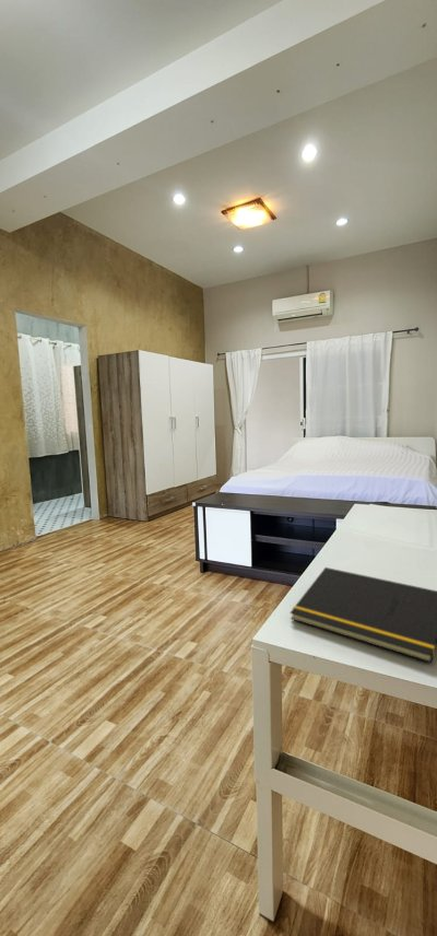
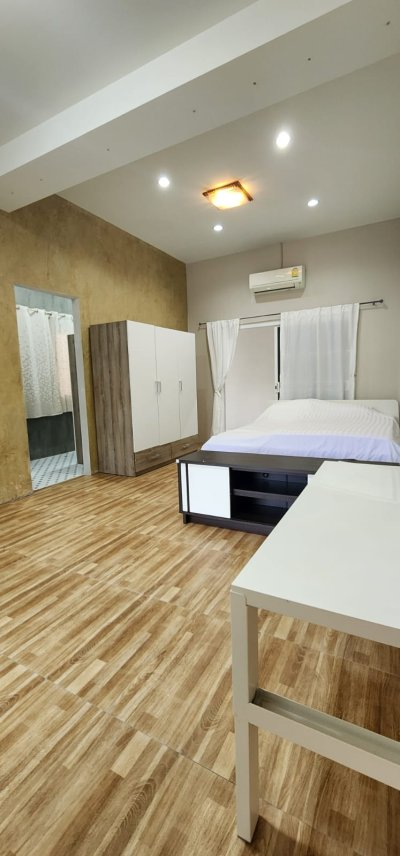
- notepad (368, 606)
